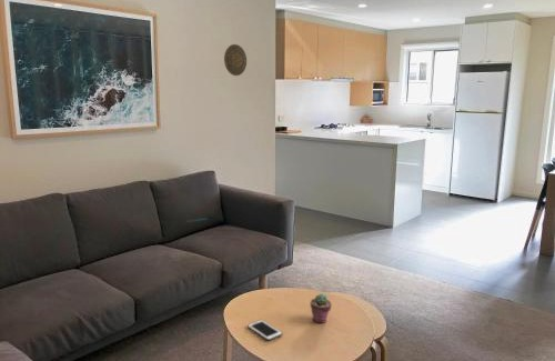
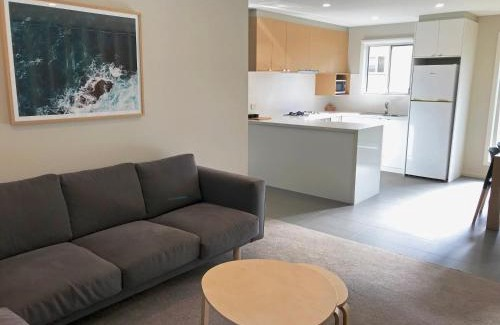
- decorative plate (236, 60)
- cell phone (264, 330)
- potted succulent (320, 307)
